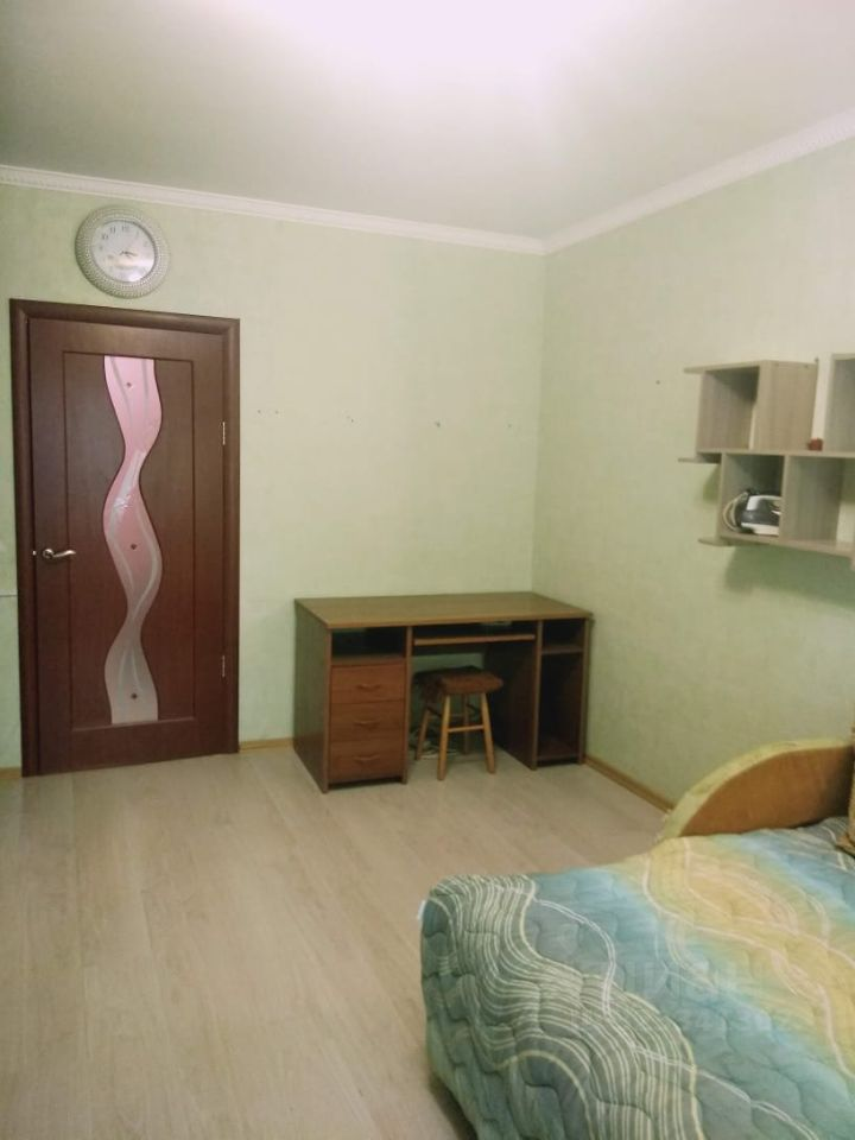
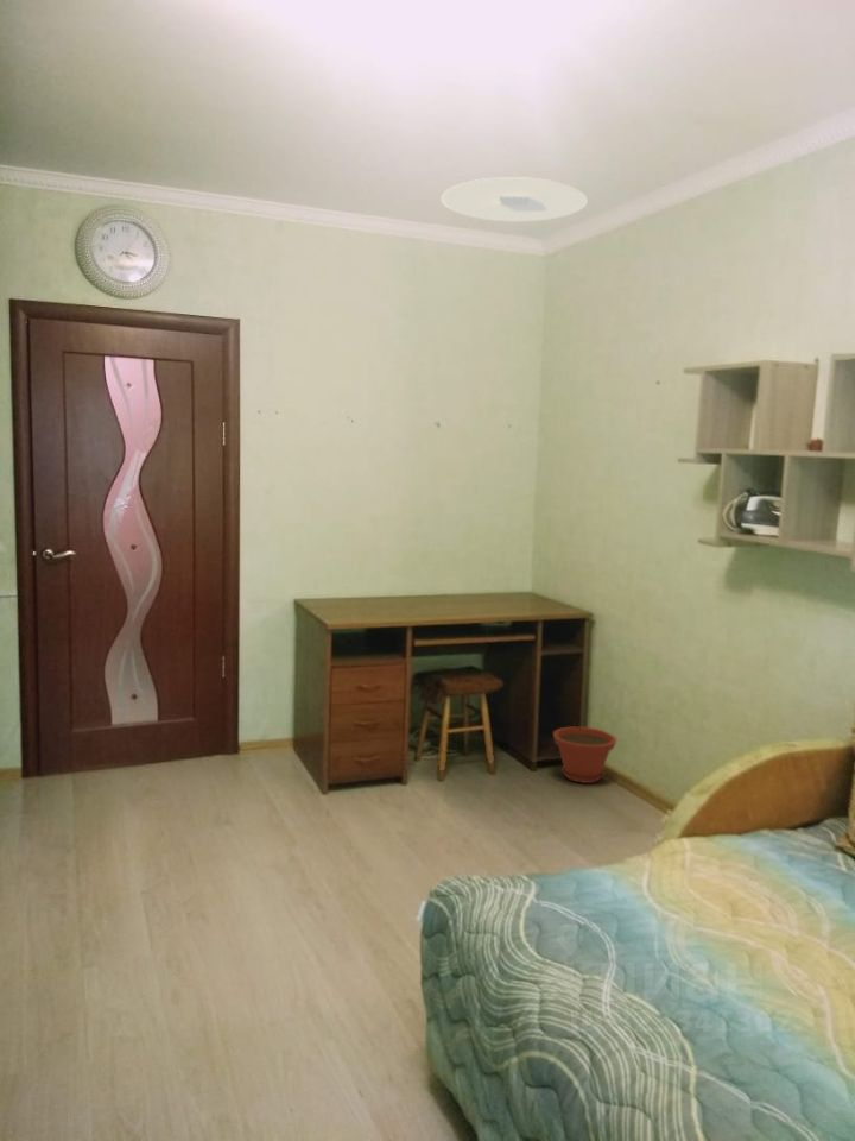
+ ceiling light (514, 194)
+ plant pot (583, 756)
